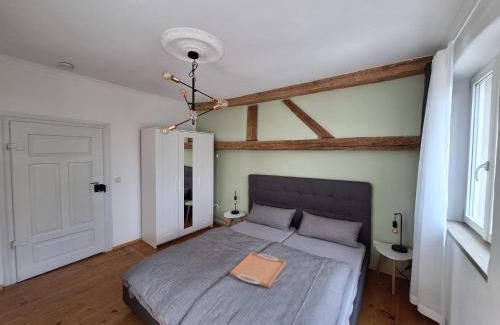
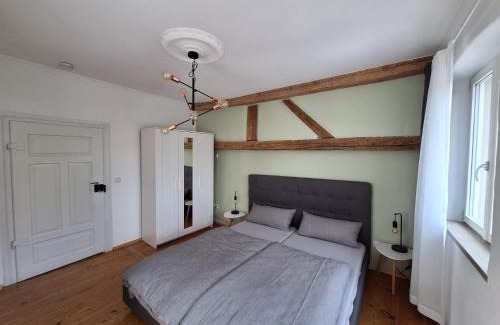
- serving tray (259, 267)
